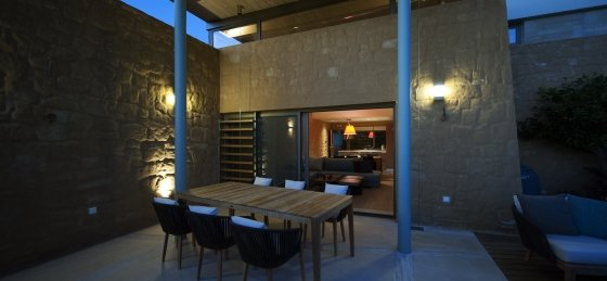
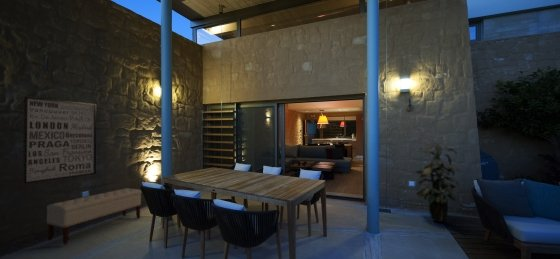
+ wall art (63, 139)
+ indoor plant (435, 180)
+ bench (99, 212)
